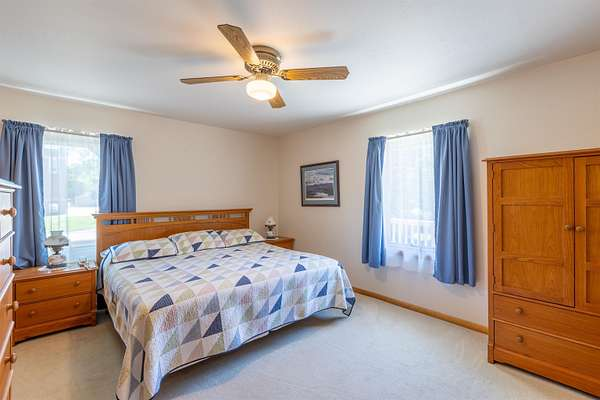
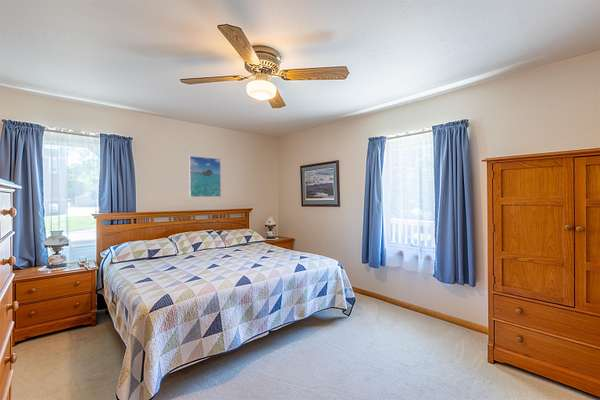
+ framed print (205, 177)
